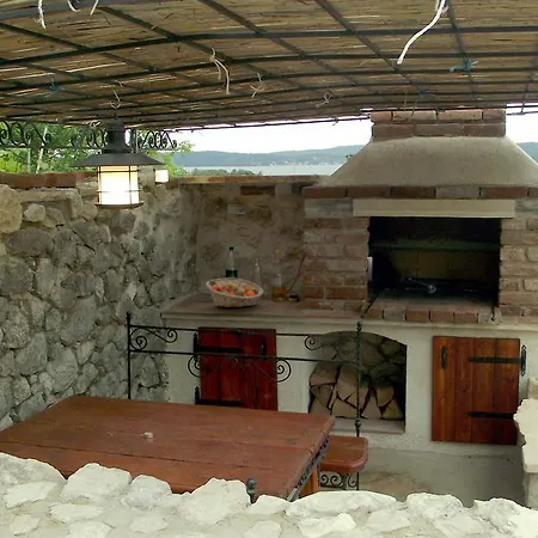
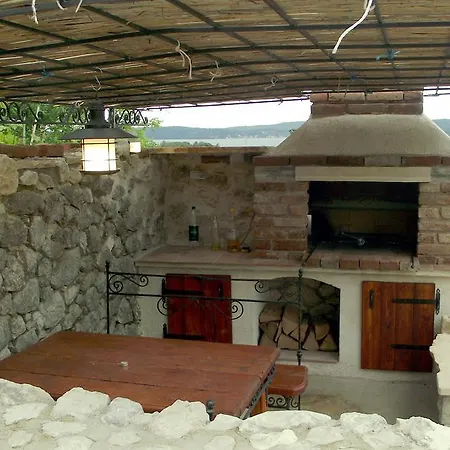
- fruit basket (234, 292)
